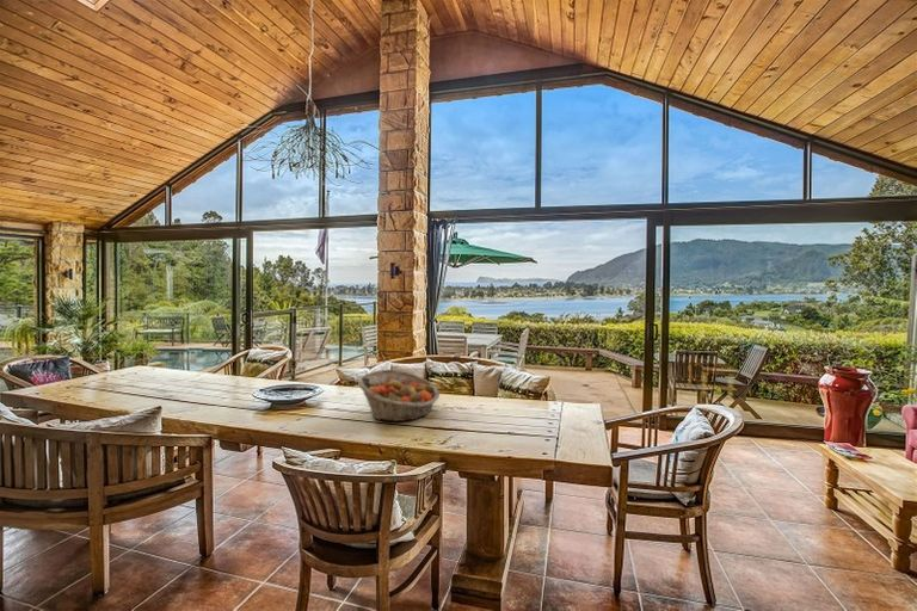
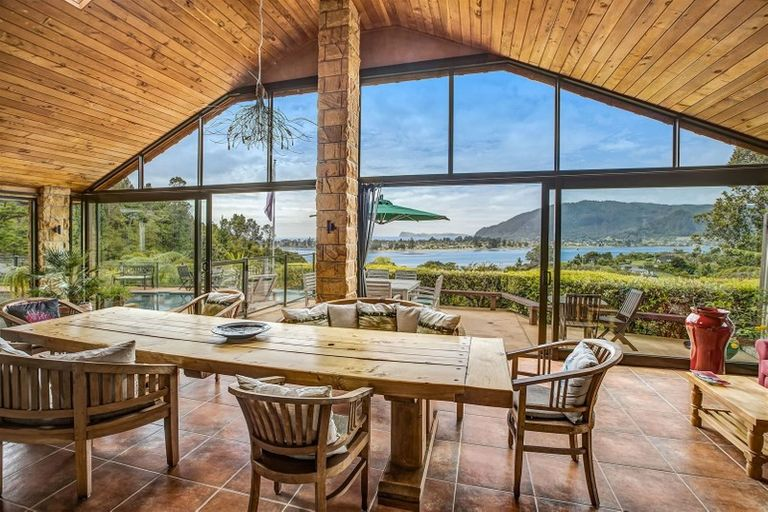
- fruit basket (399, 393)
